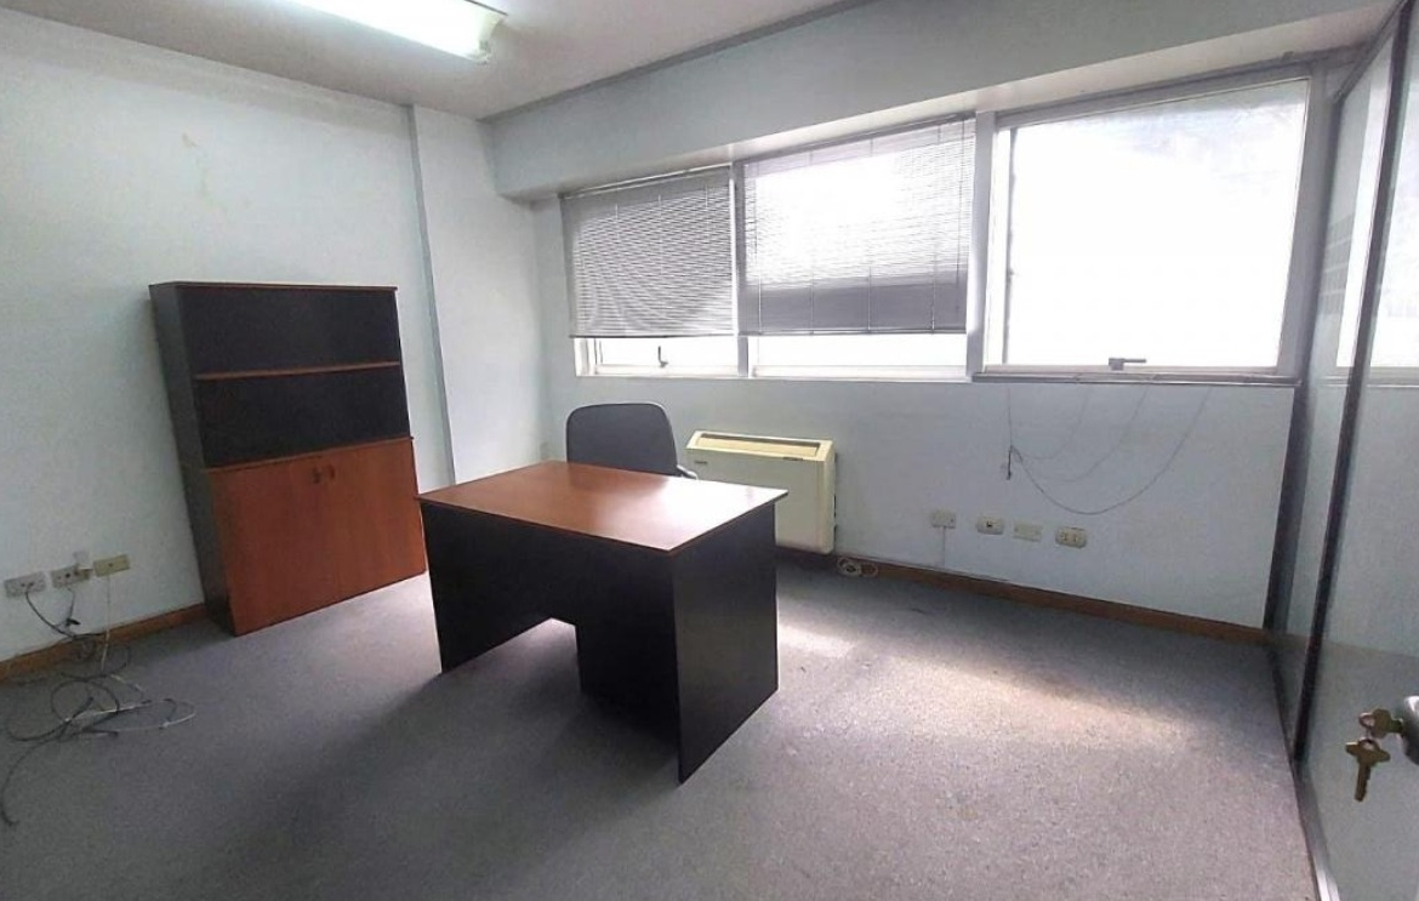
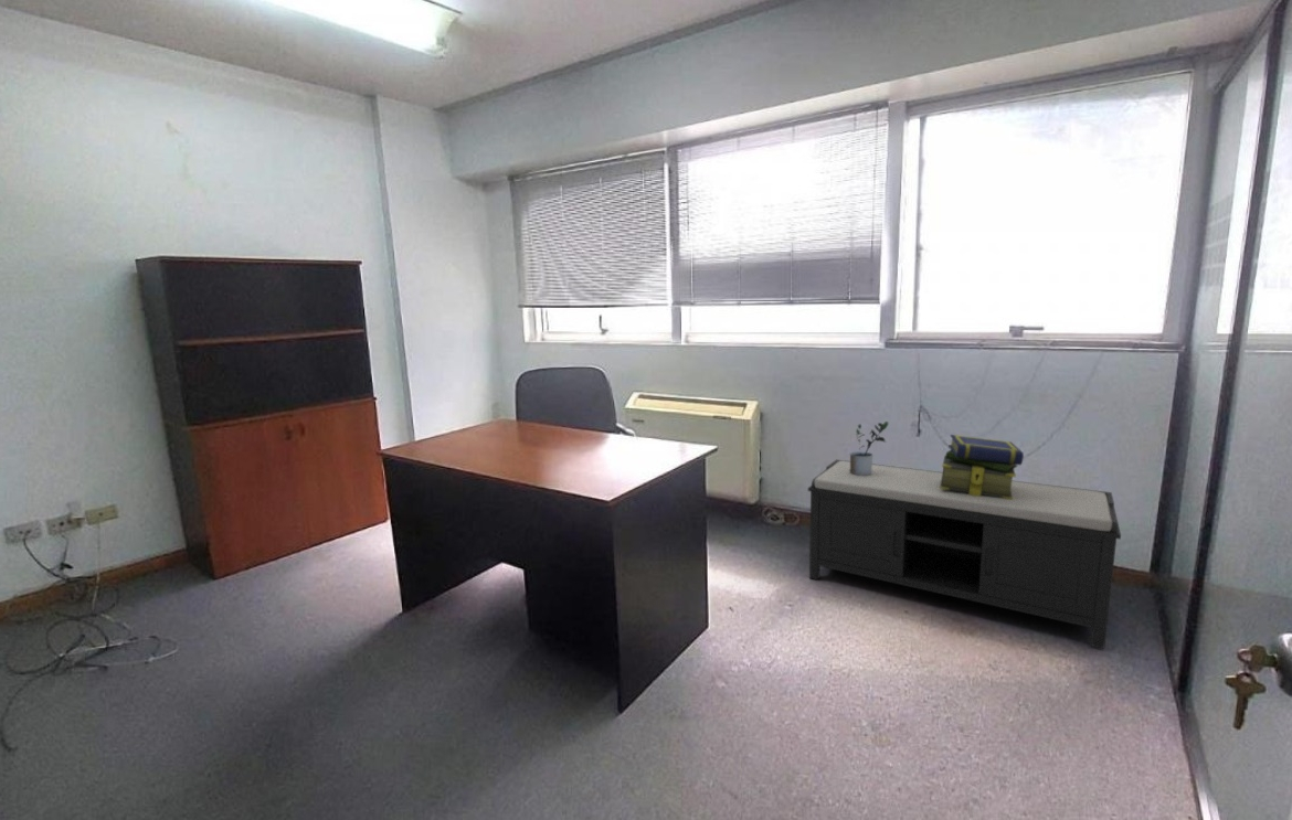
+ bench (947, 537)
+ stack of books (979, 464)
+ potted plant (867, 448)
